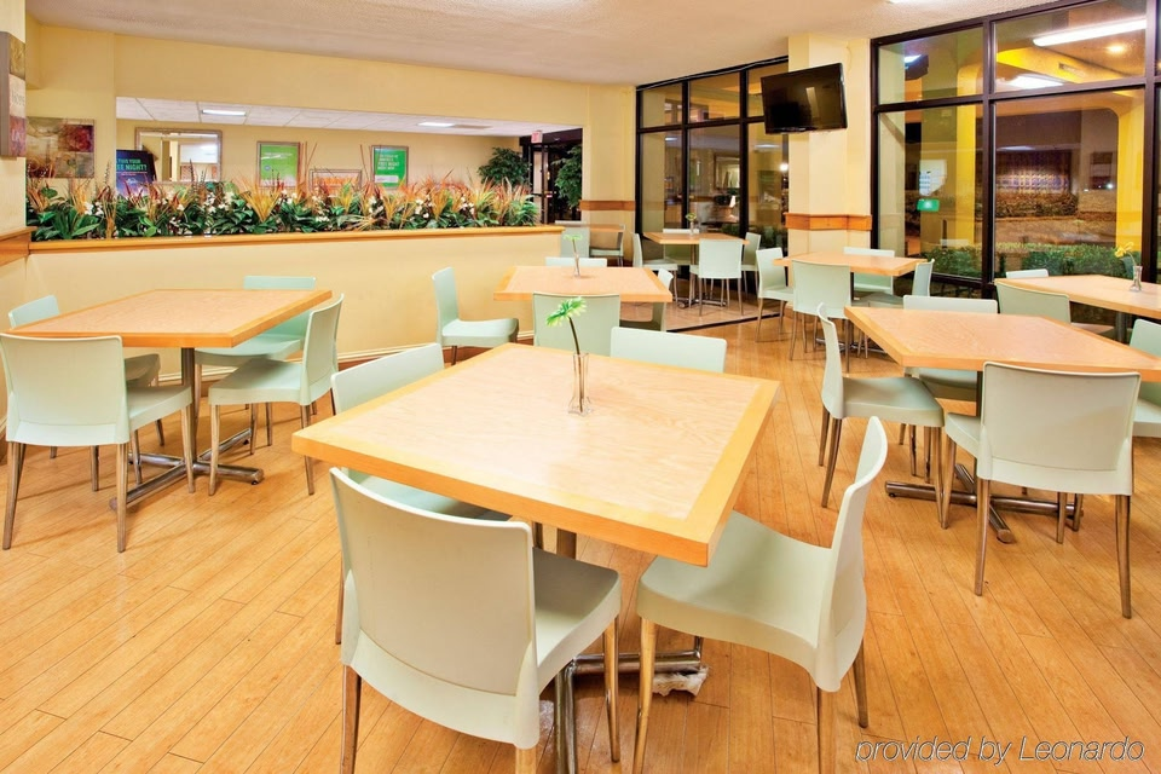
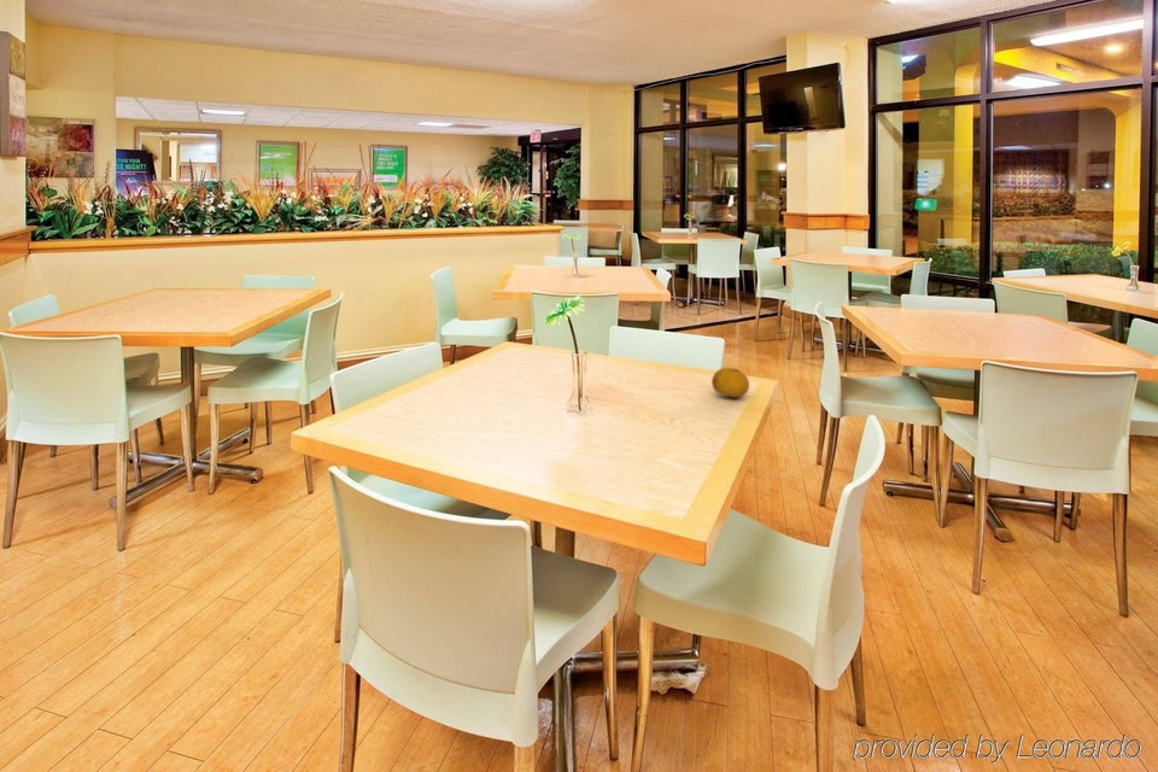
+ fruit (730, 381)
